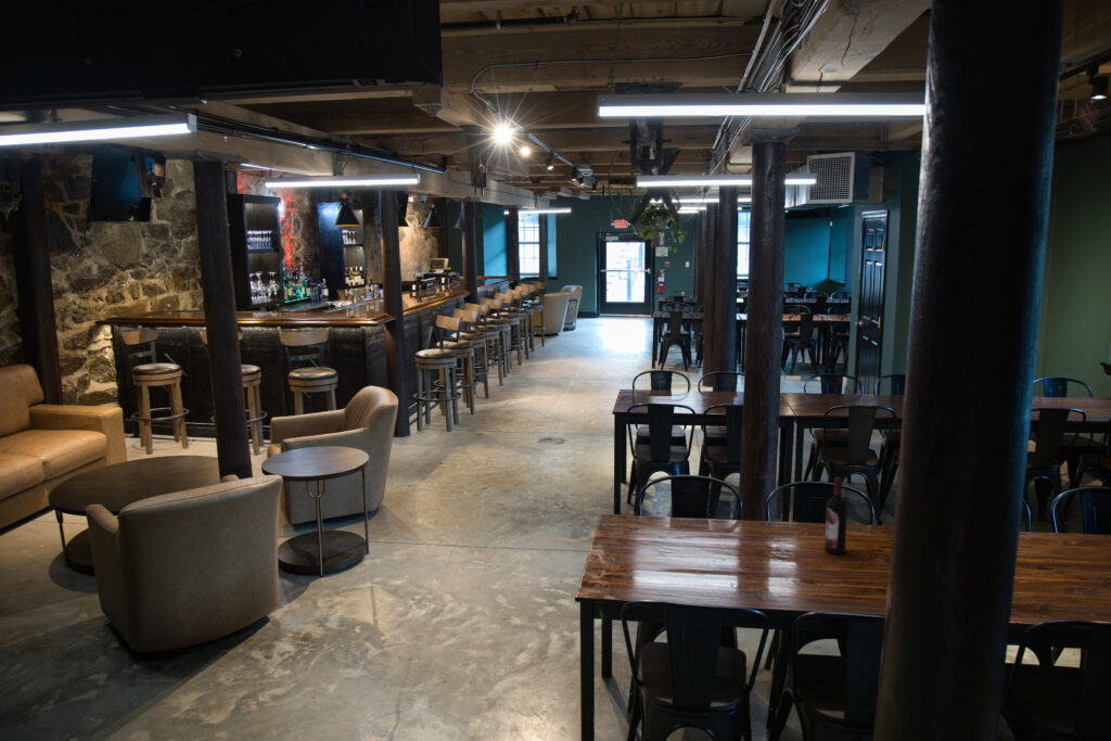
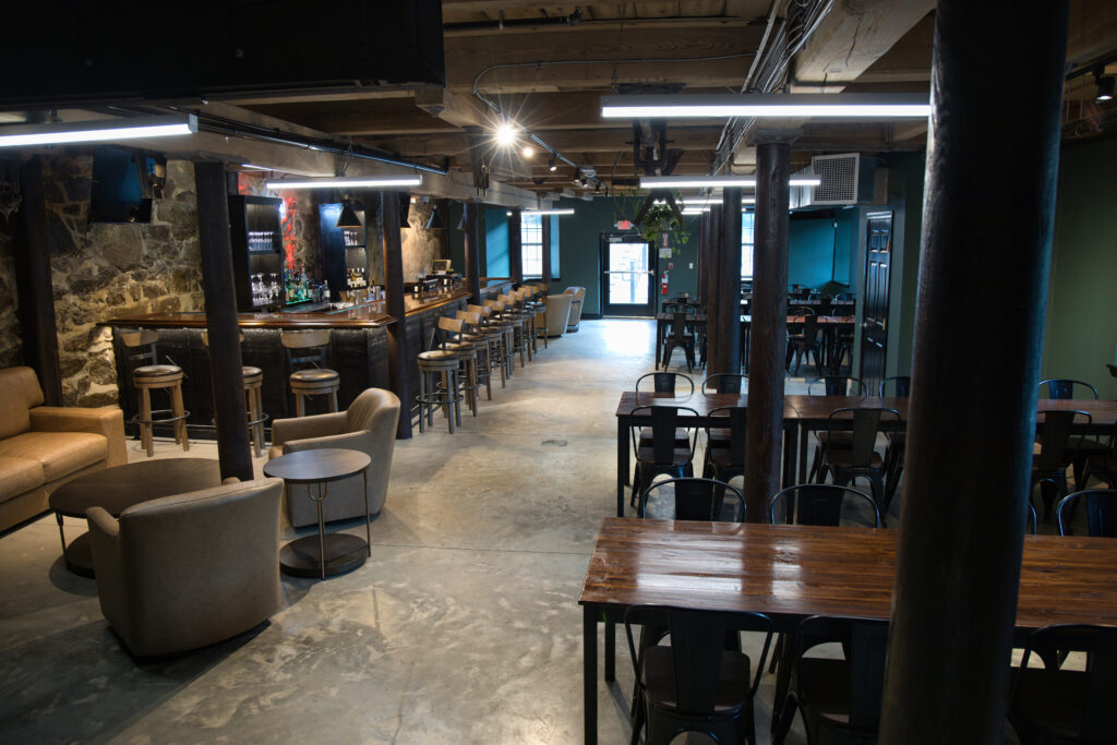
- wine bottle (837, 514)
